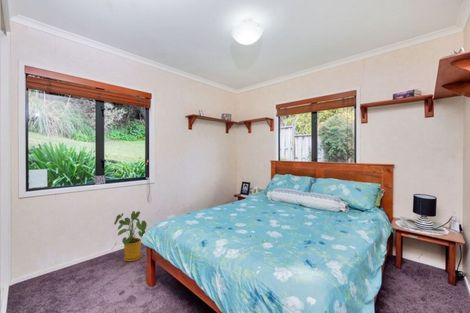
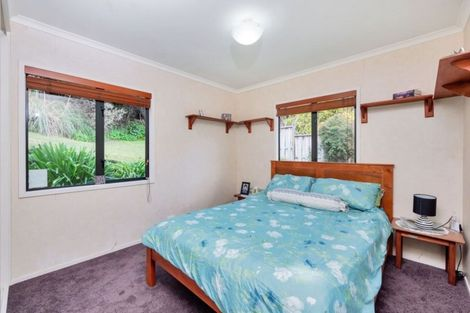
- house plant (130, 236)
